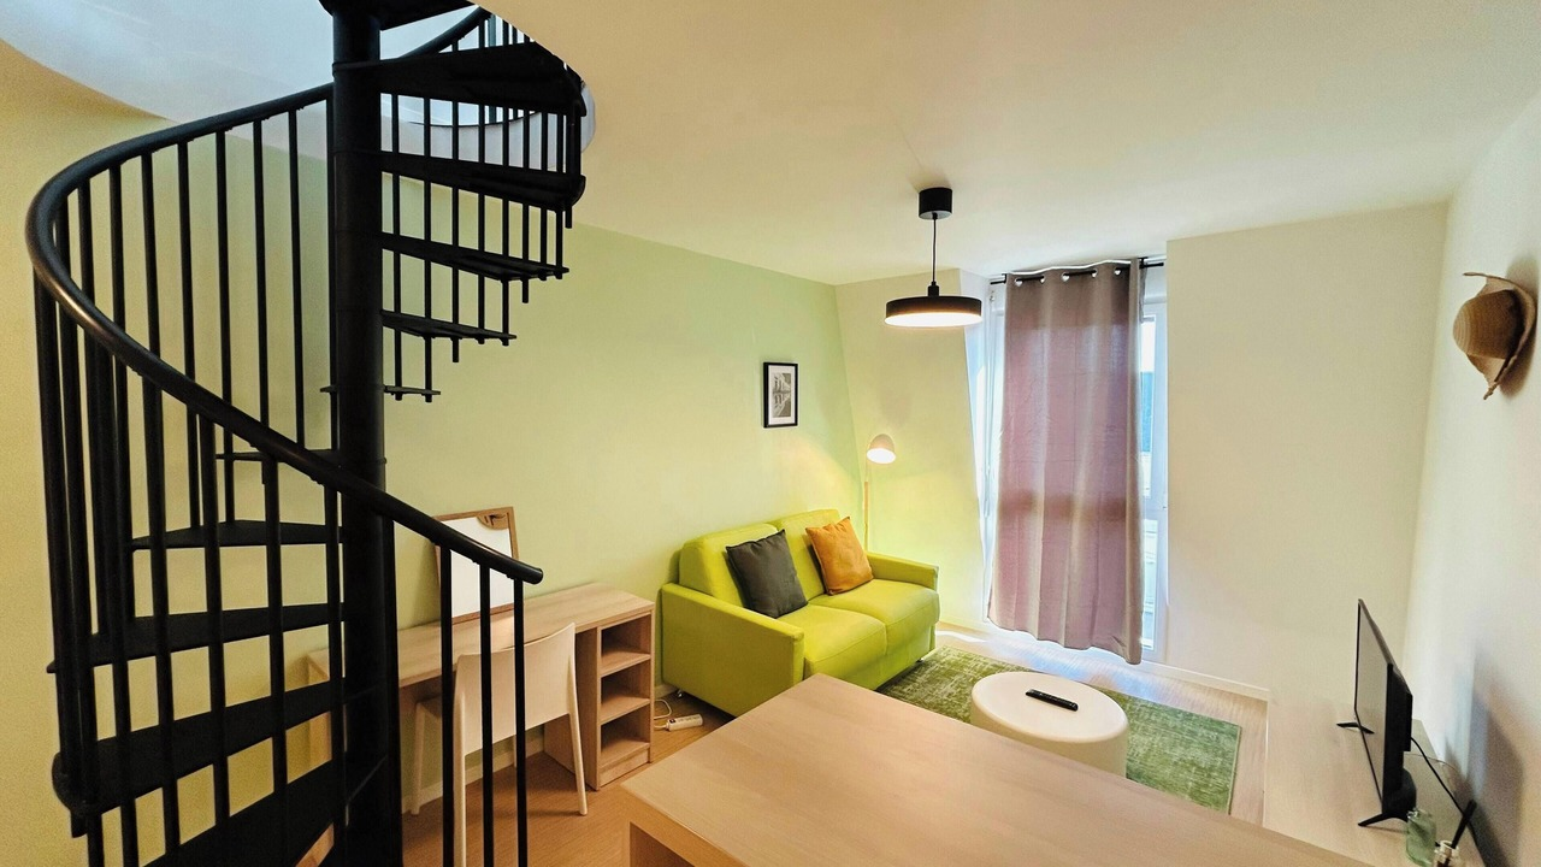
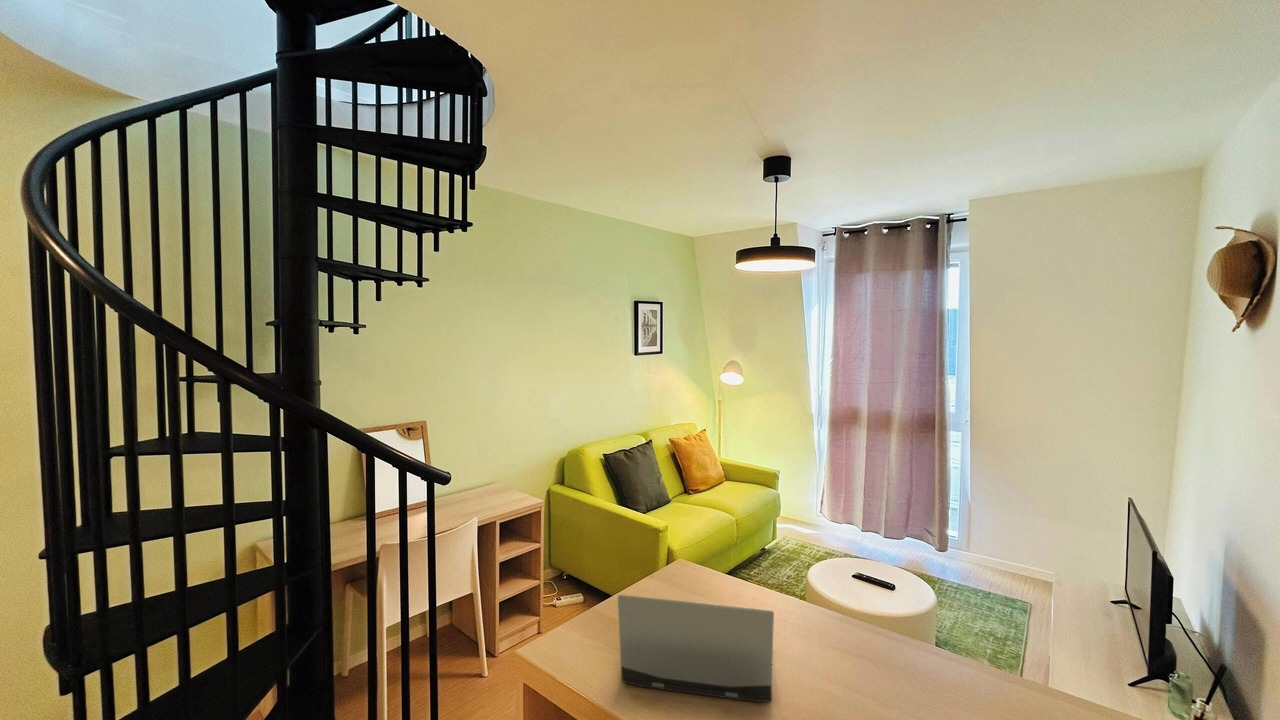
+ laptop computer (697, 623)
